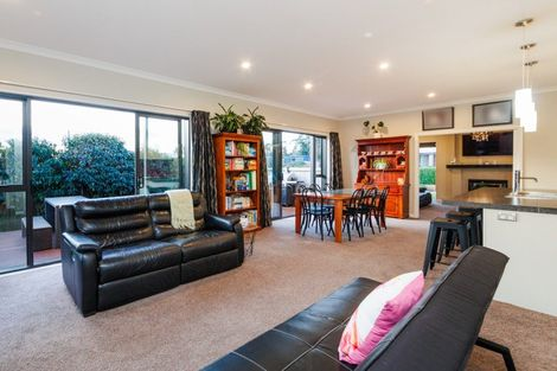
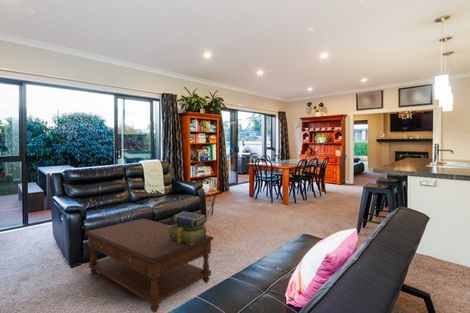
+ coffee table (147, 255)
+ stack of books (188, 226)
